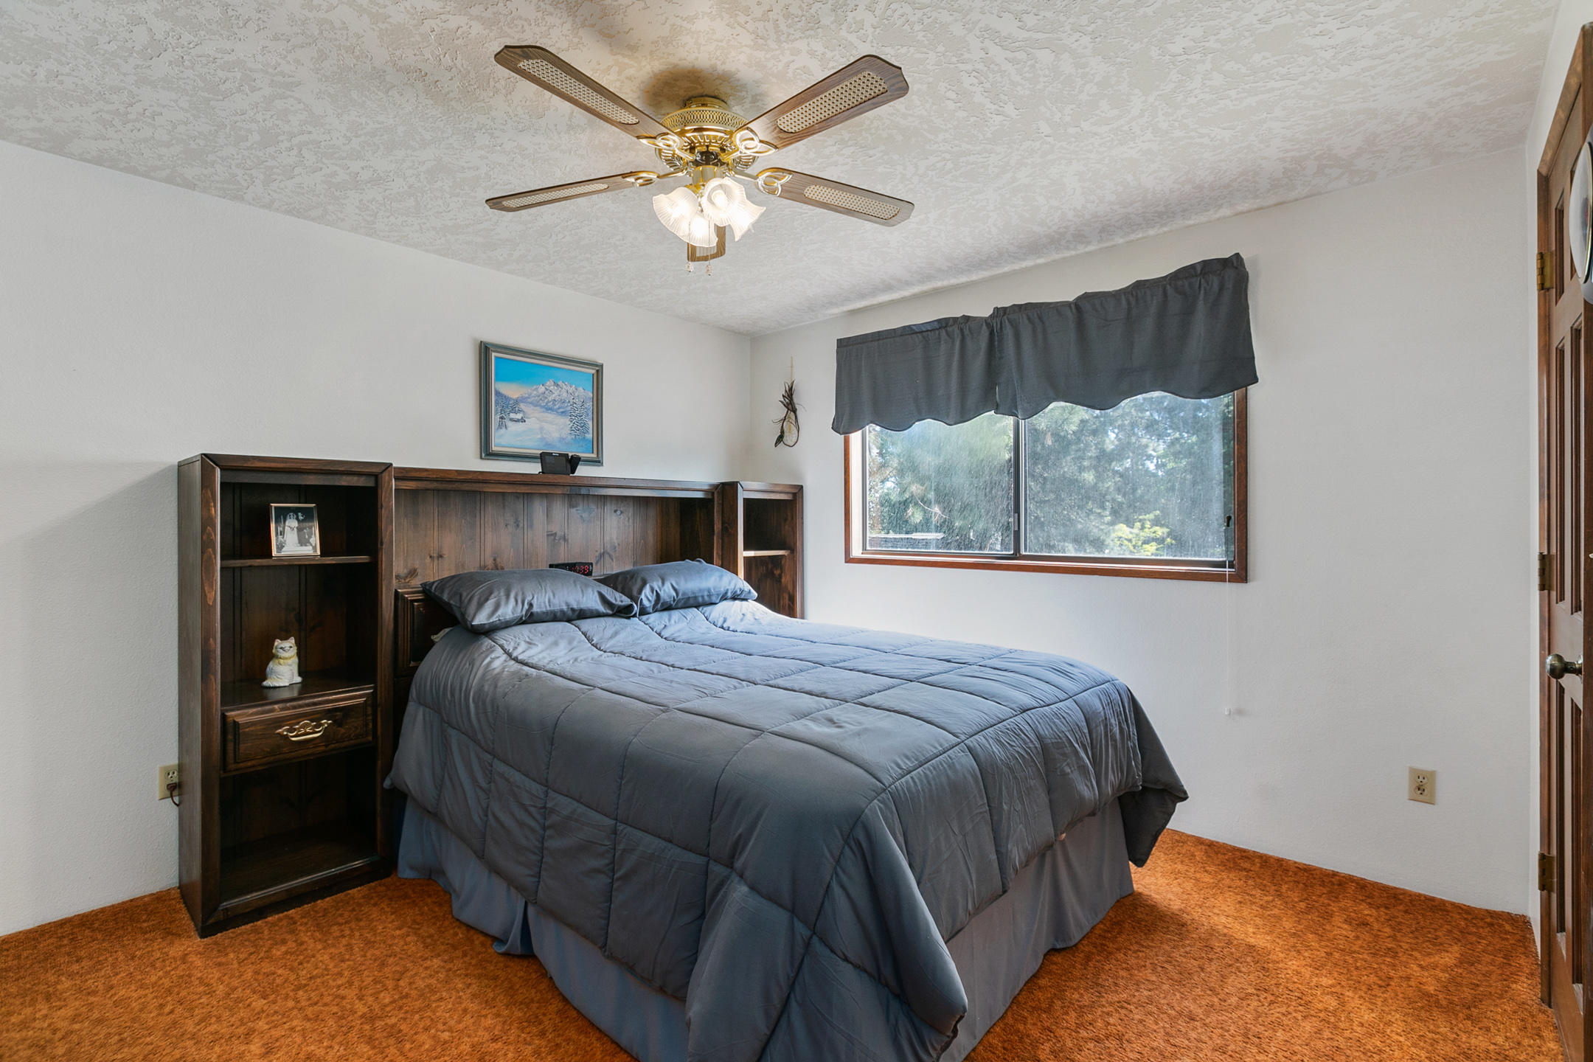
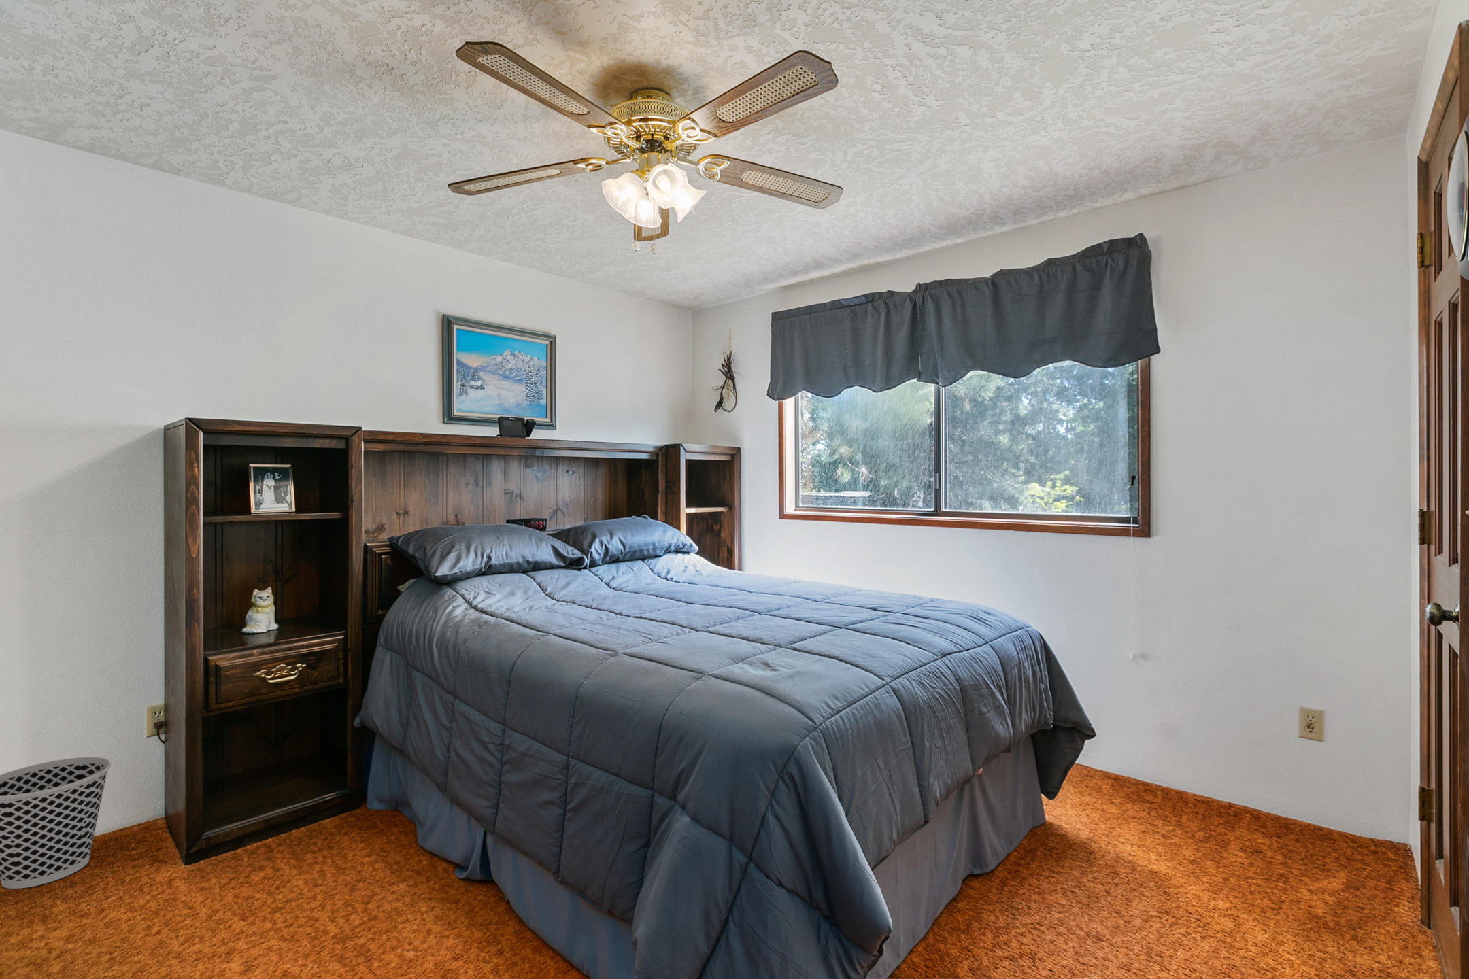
+ wastebasket (46, 823)
